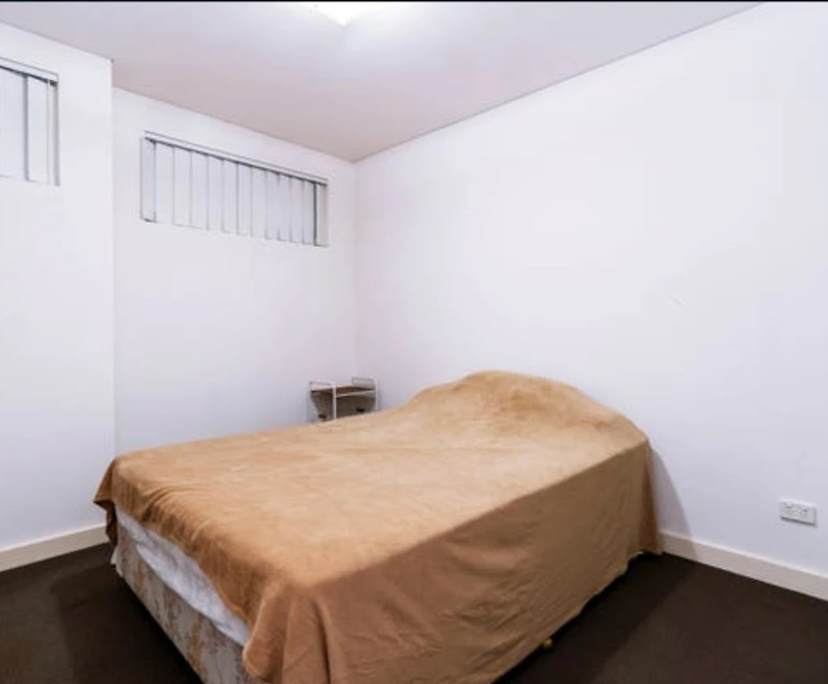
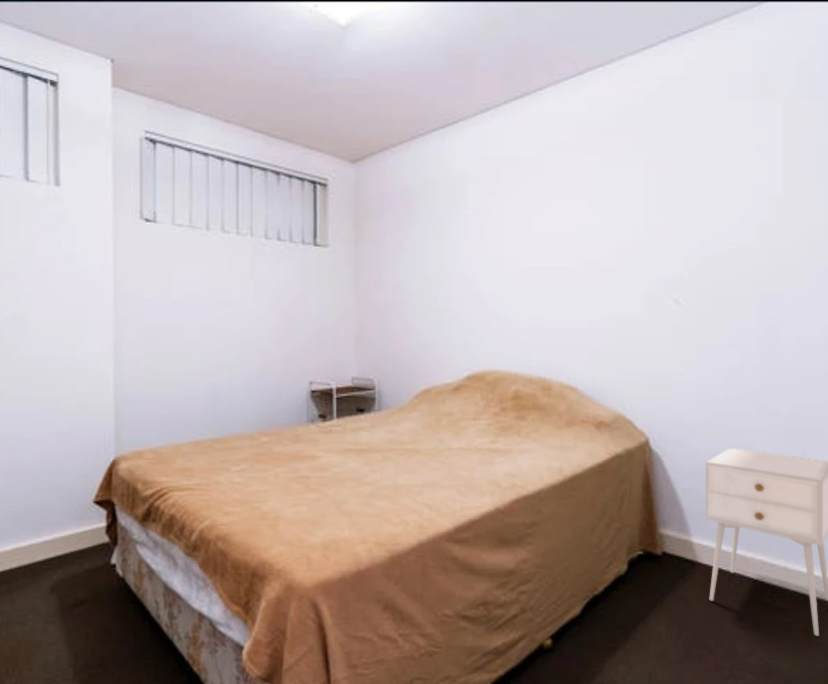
+ nightstand (769, 531)
